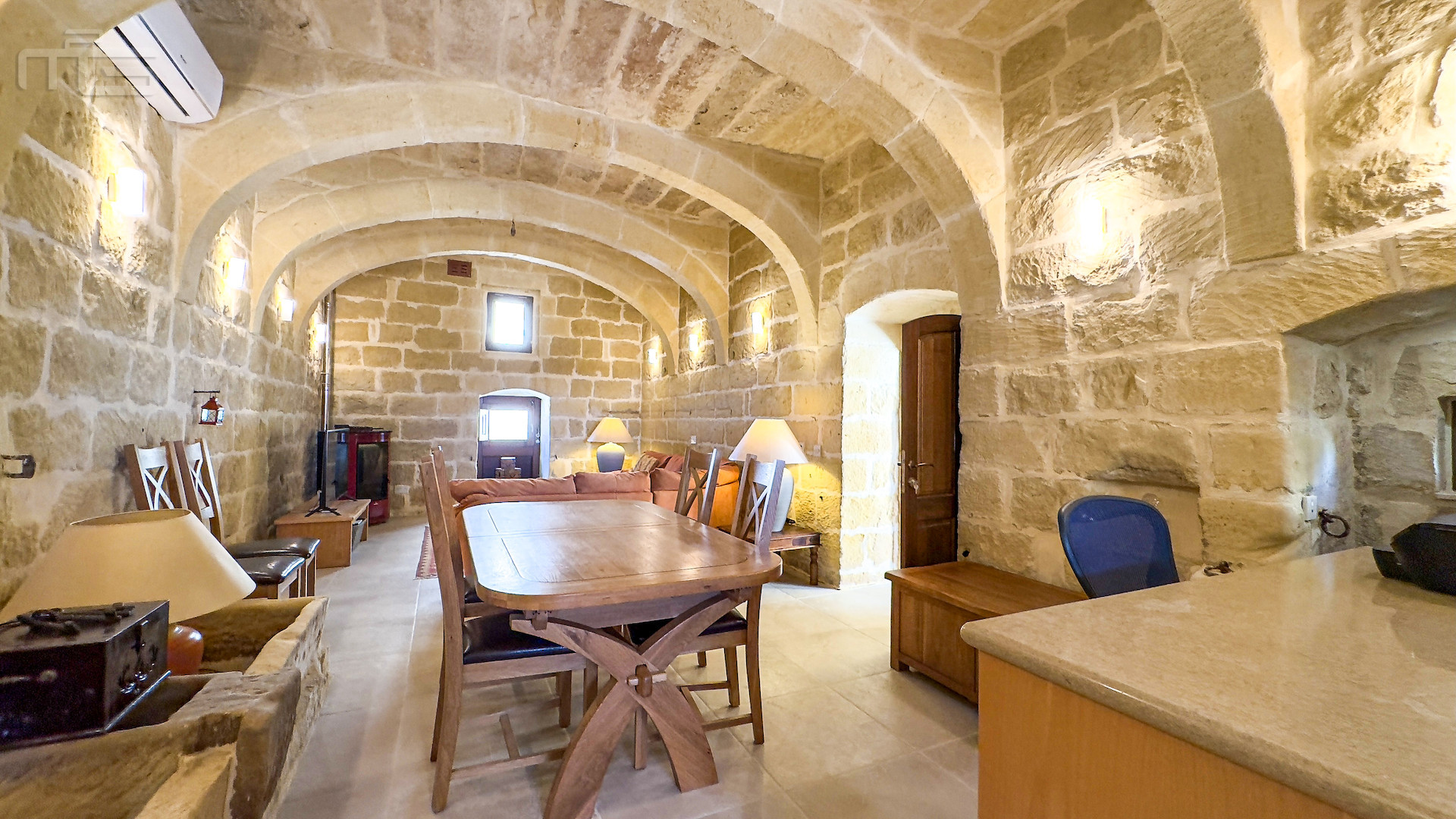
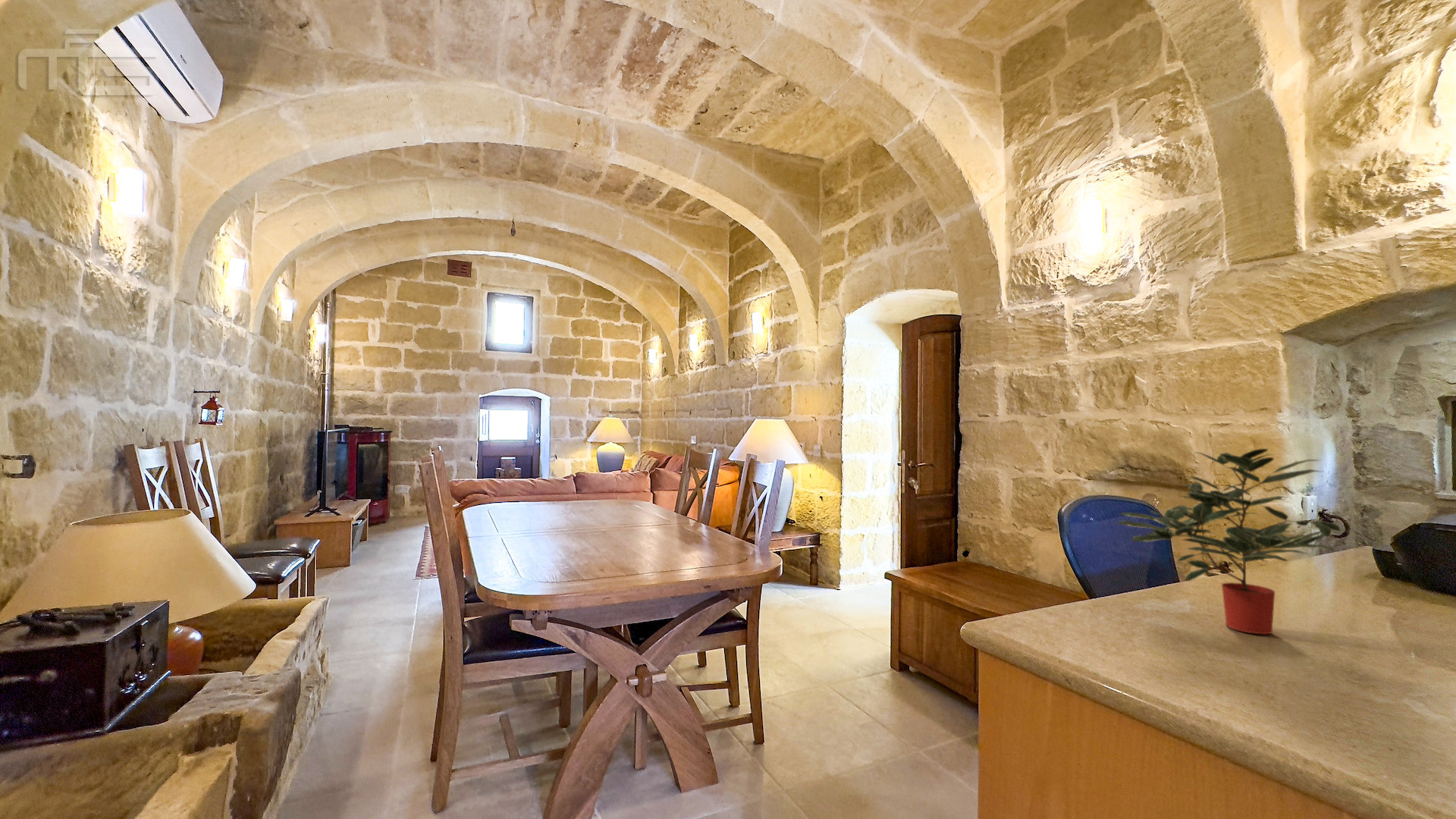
+ potted plant (1215, 538)
